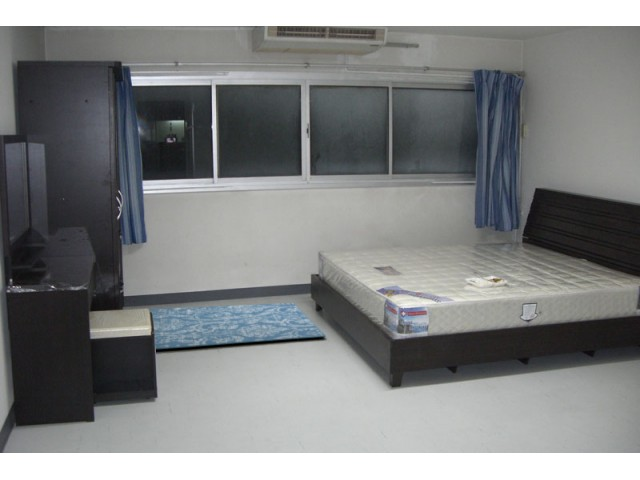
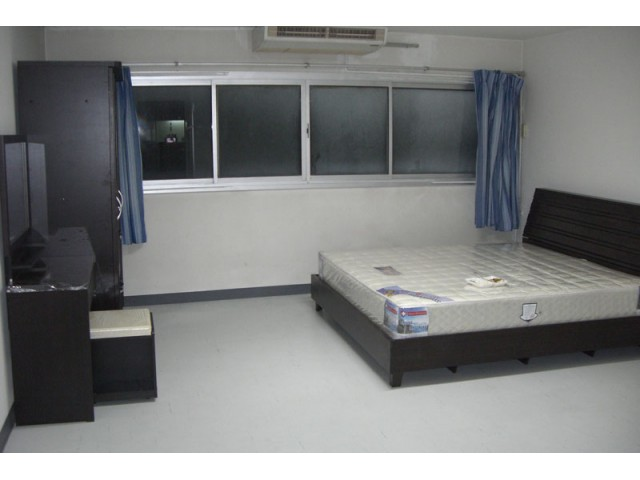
- rug (187, 323)
